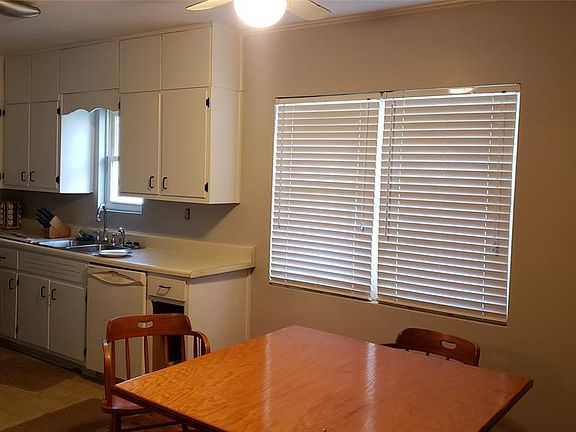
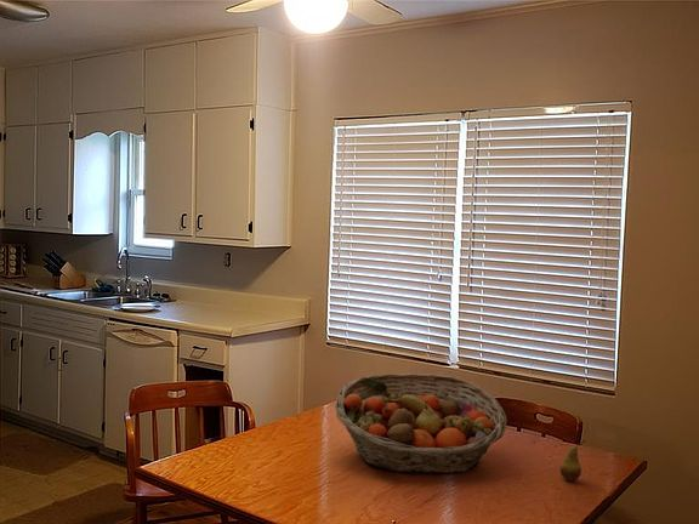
+ fruit (570, 458)
+ fruit basket (419, 421)
